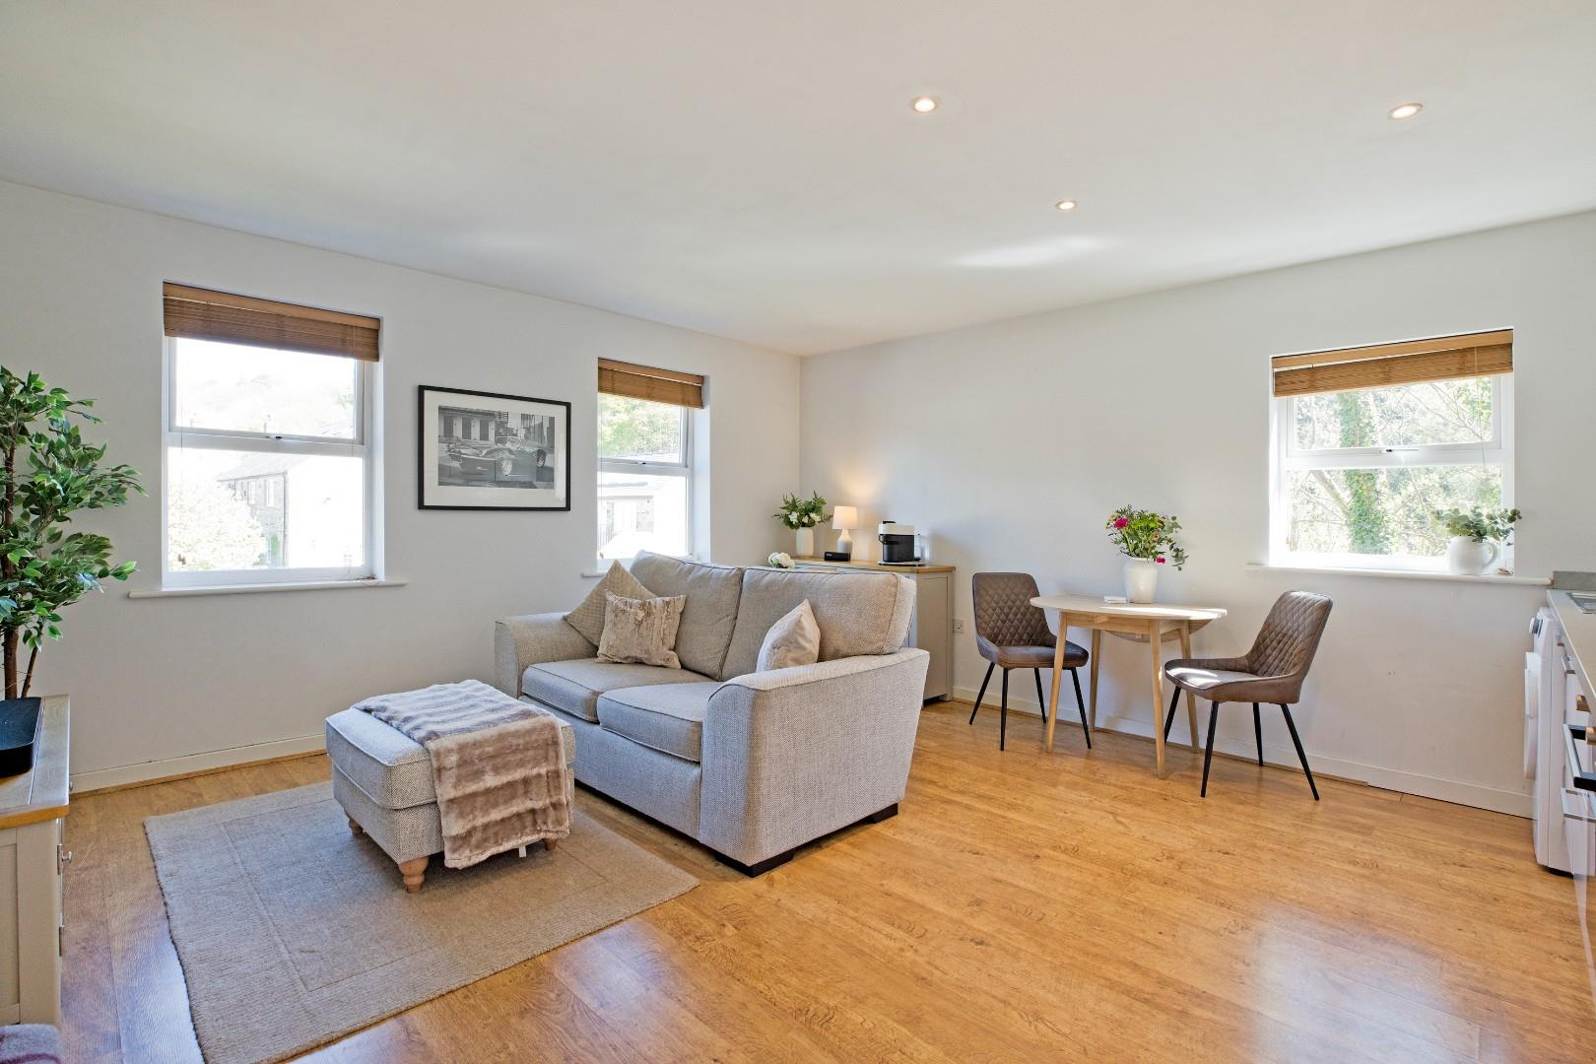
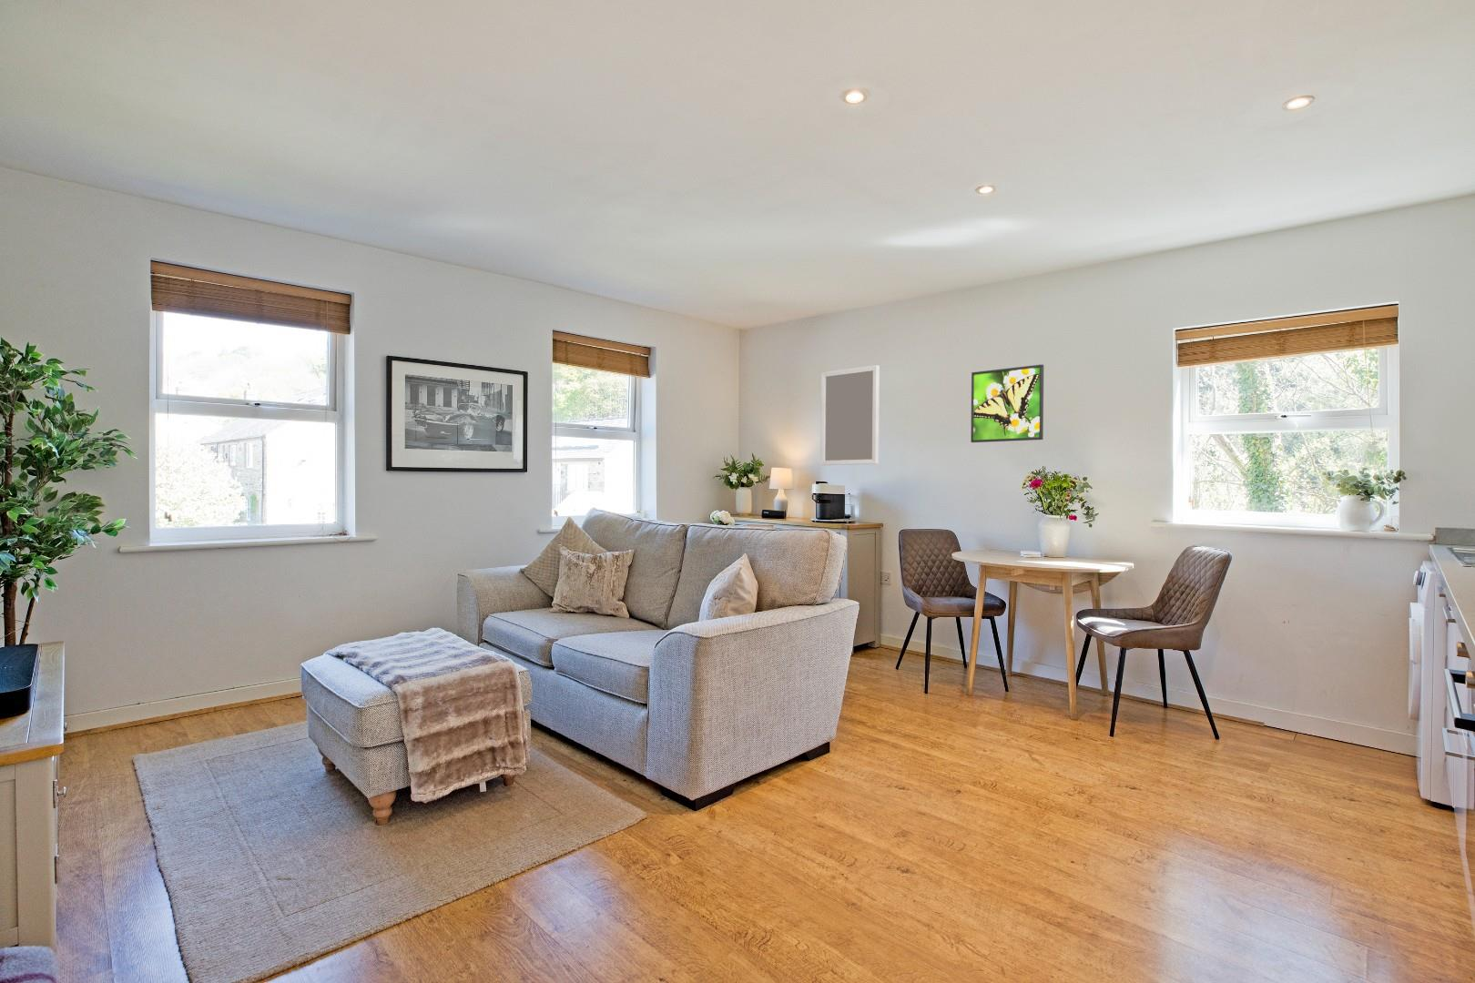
+ home mirror (848, 417)
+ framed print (1006, 404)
